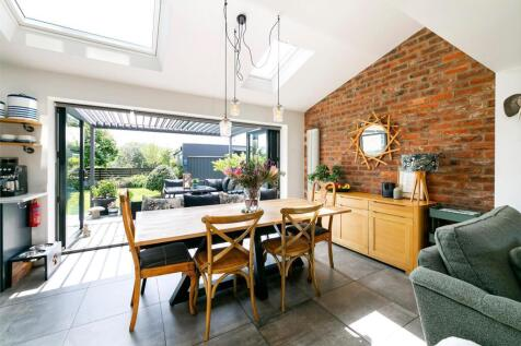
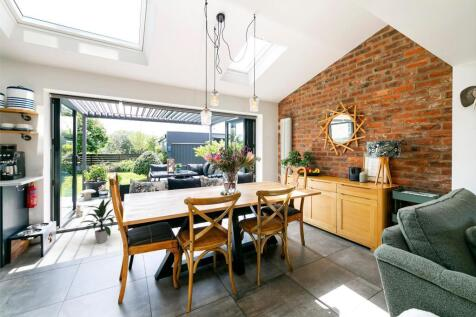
+ indoor plant (101, 220)
